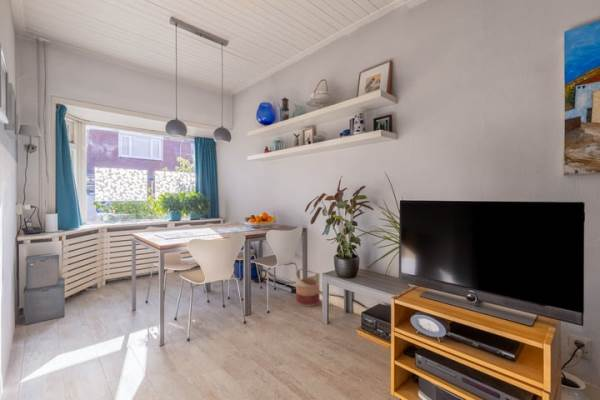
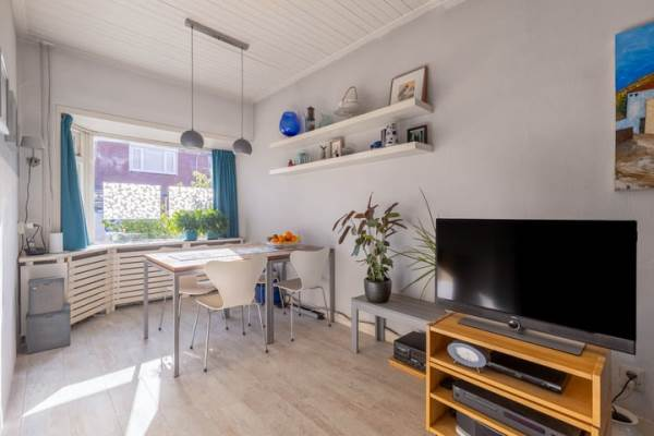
- basket (307, 286)
